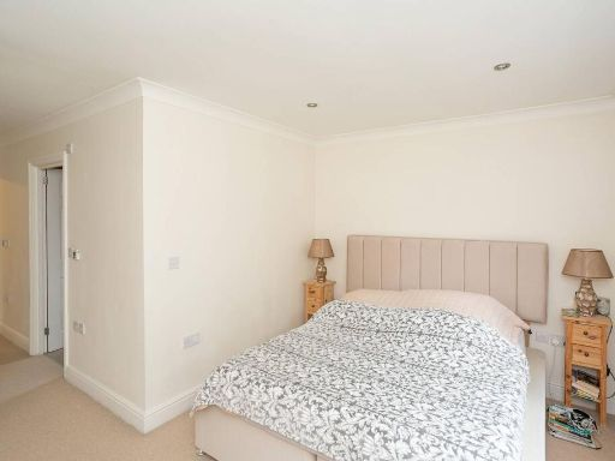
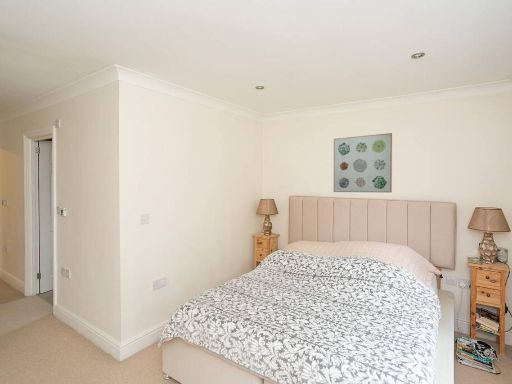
+ wall art (361, 164)
